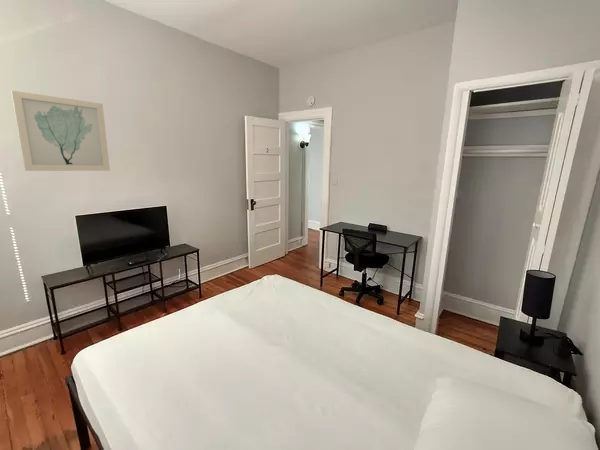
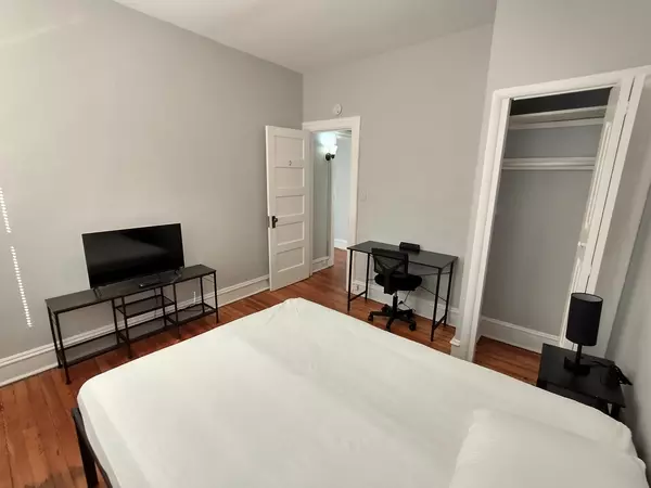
- wall art (66, 135)
